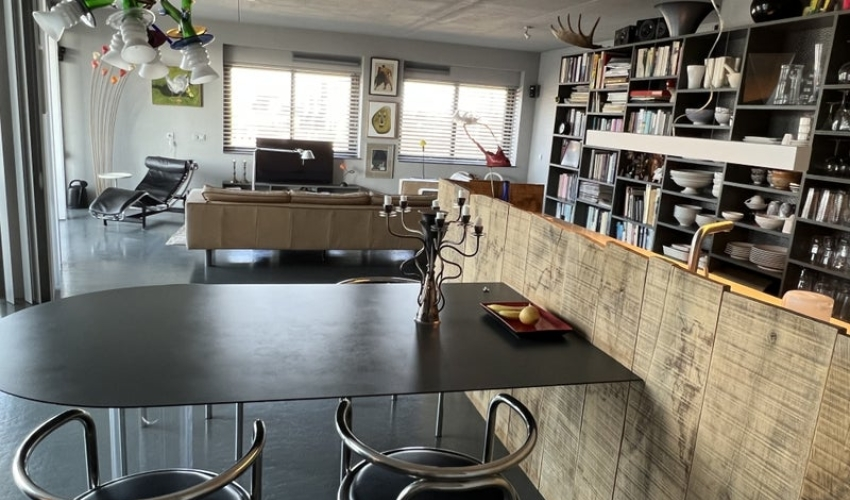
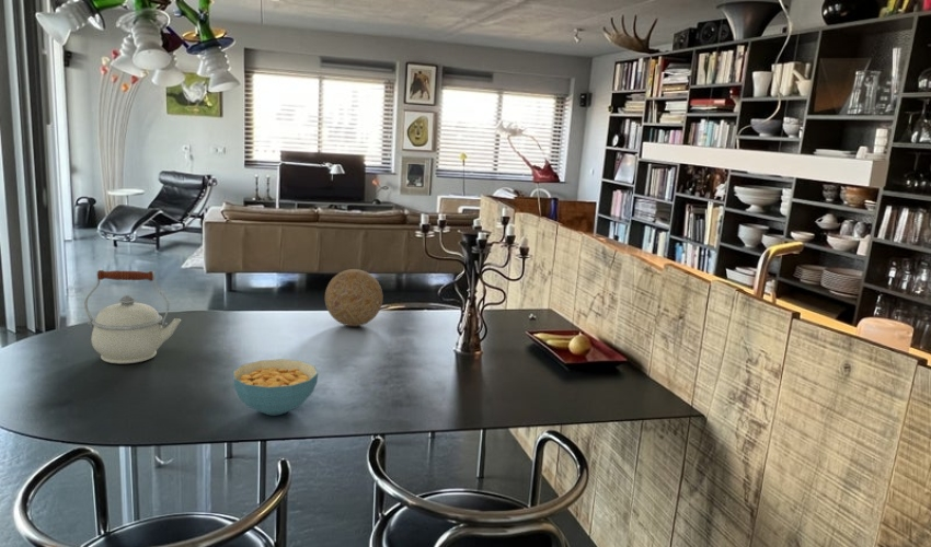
+ kettle (134, 314)
+ decorative ball (354, 298)
+ cereal bowl (275, 391)
